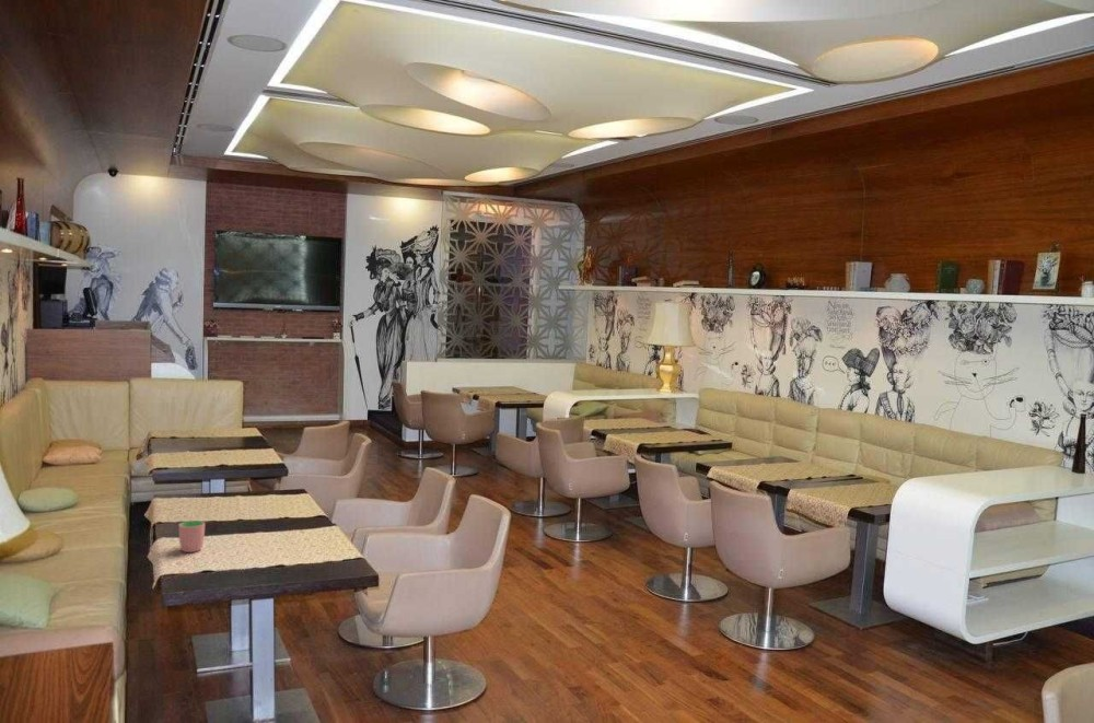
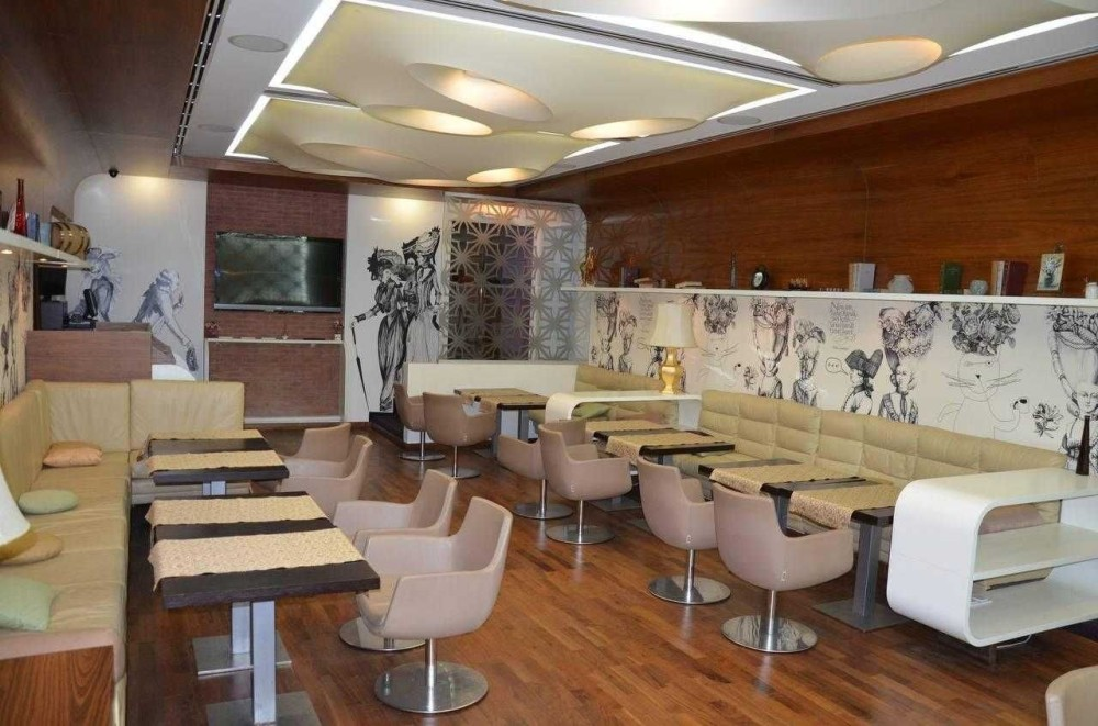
- cup (190, 535)
